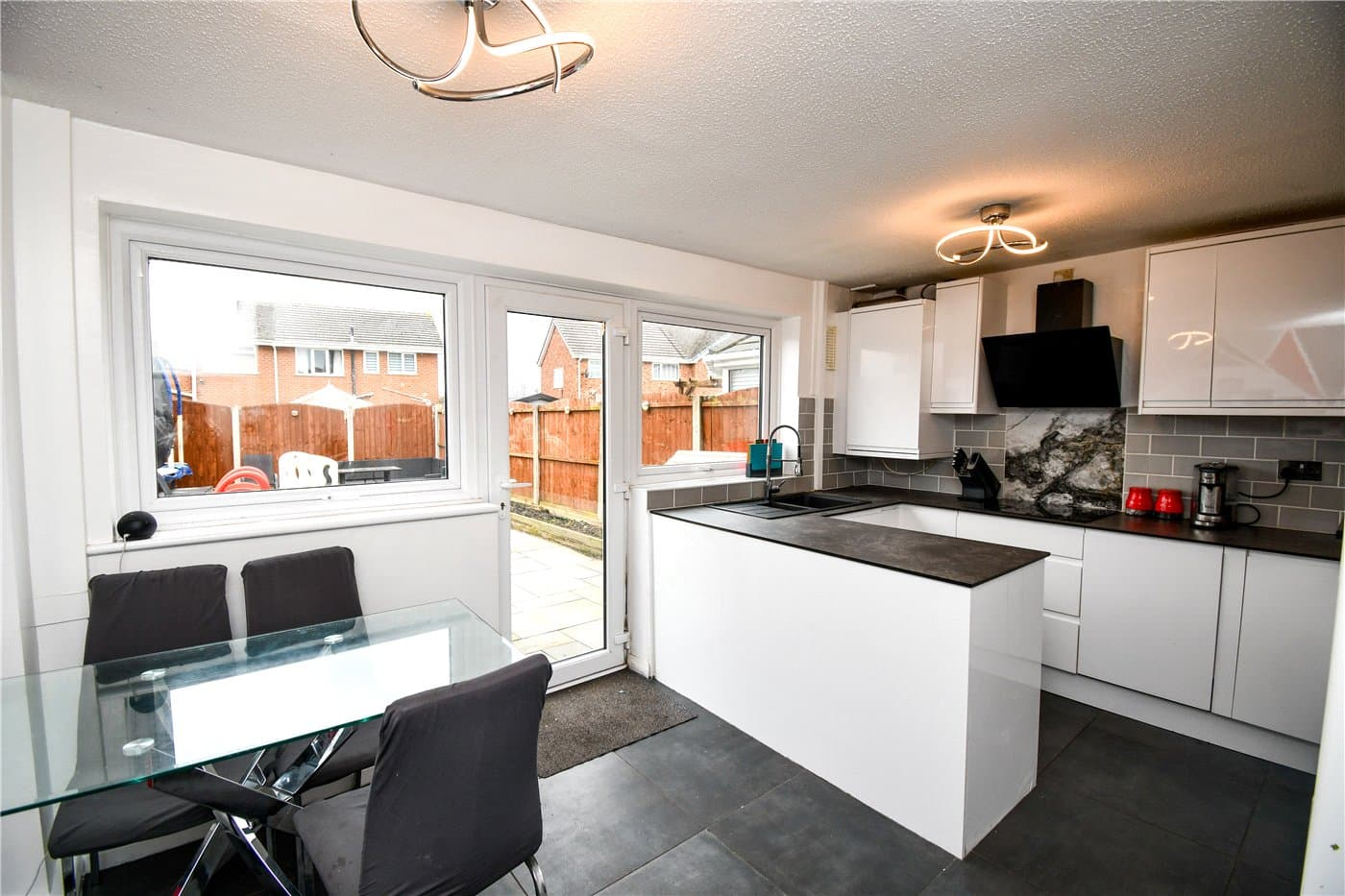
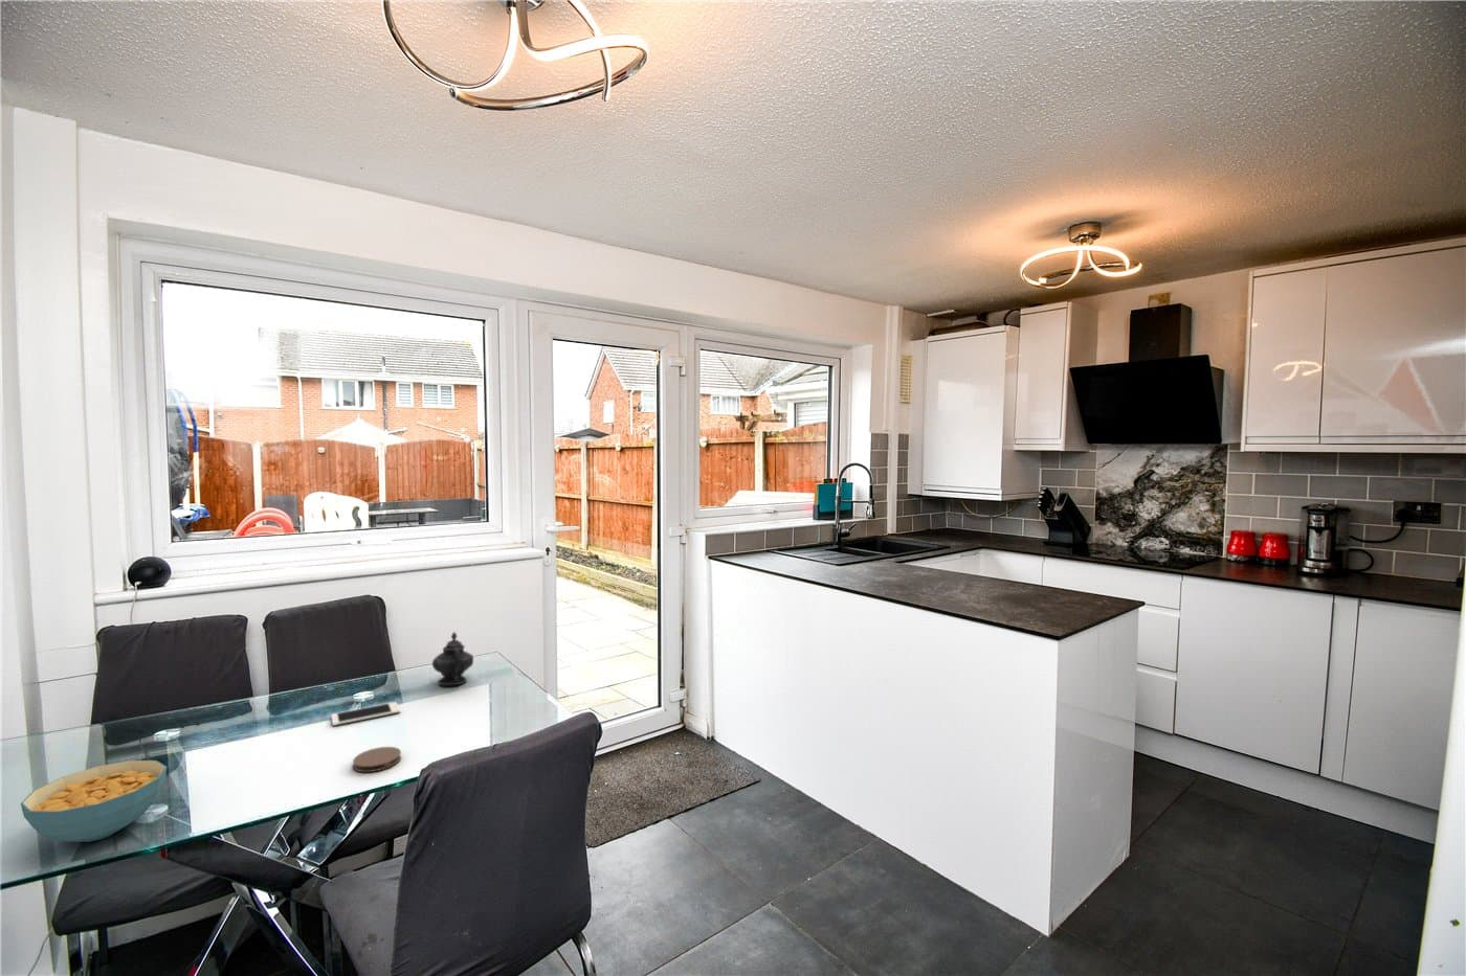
+ cereal bowl (98, 807)
+ cell phone (365, 712)
+ coaster (377, 758)
+ teapot (452, 656)
